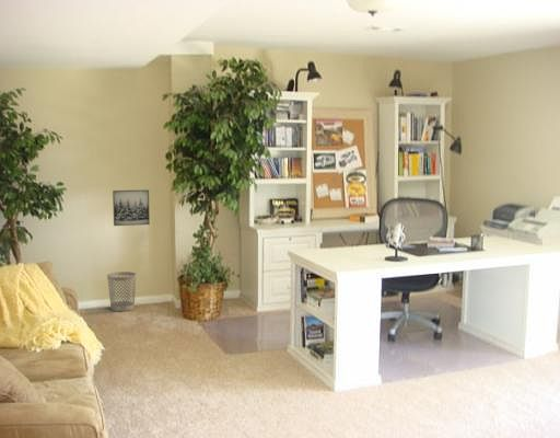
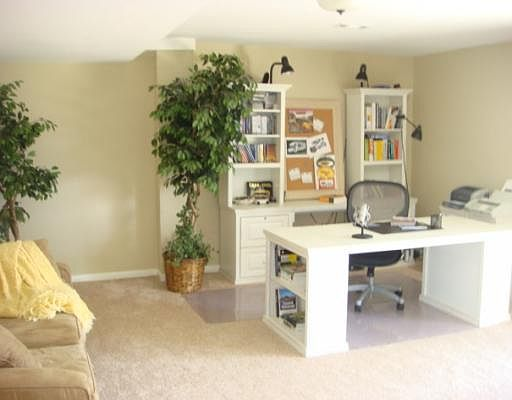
- wall art (131, 207)
- wastebasket (121, 291)
